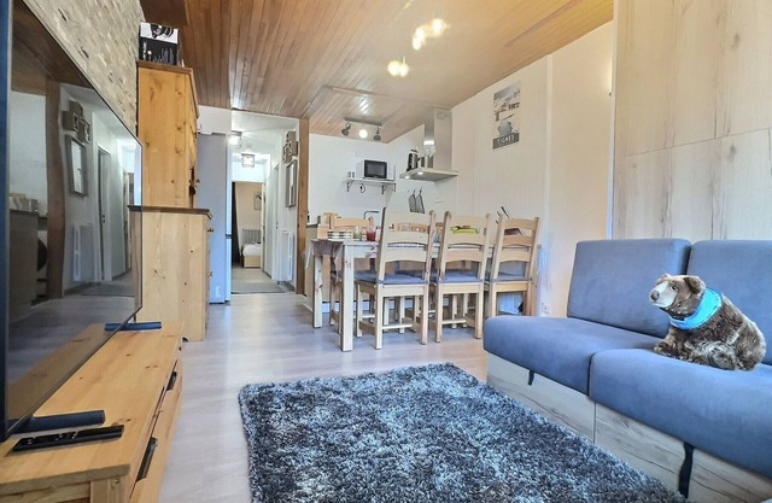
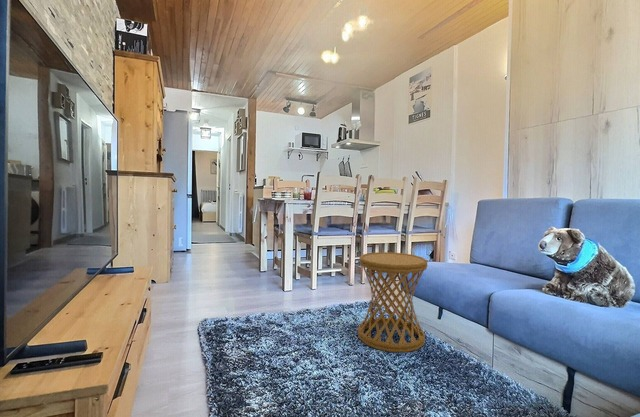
+ side table (390, 298)
